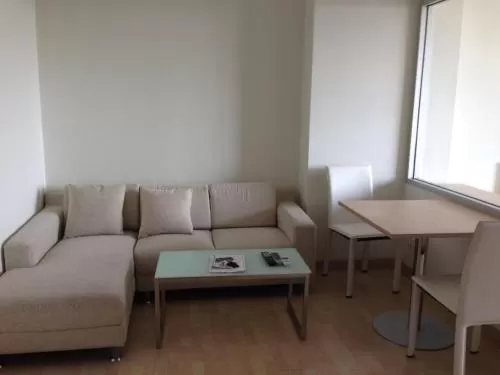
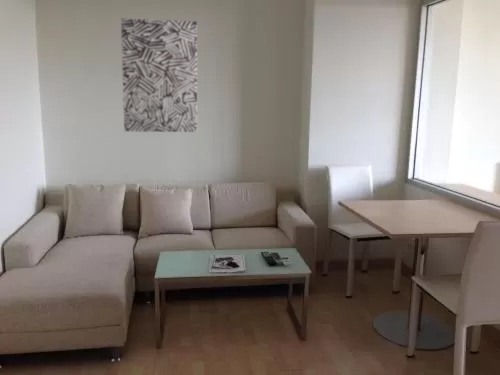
+ wall art (160, 77)
